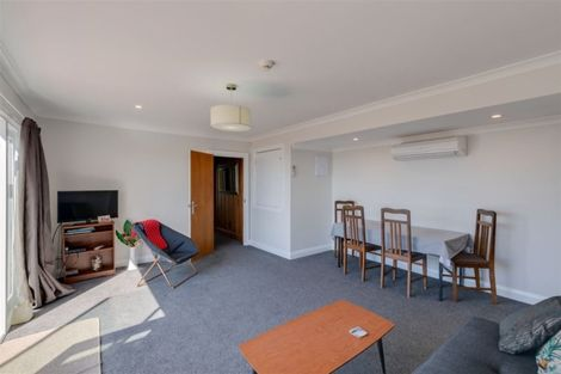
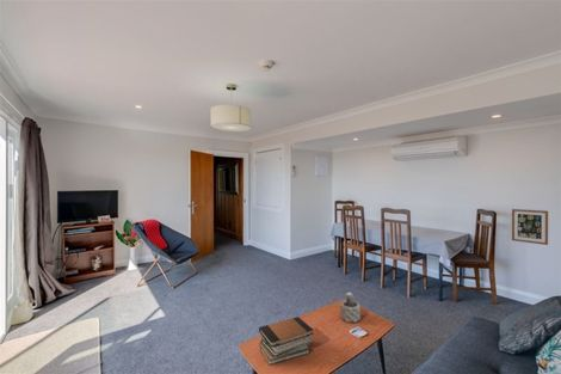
+ succulent plant (350, 305)
+ book stack (285, 339)
+ wall art (529, 226)
